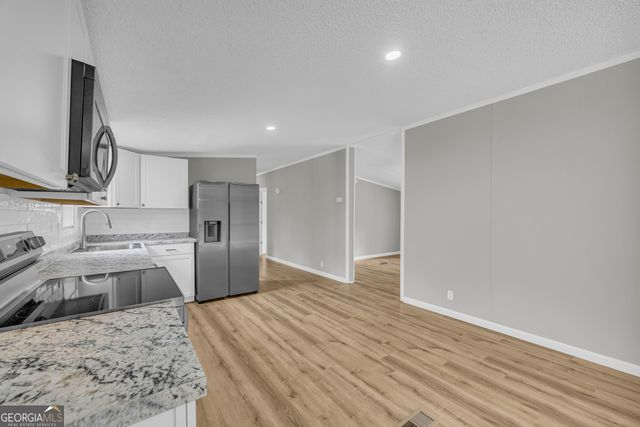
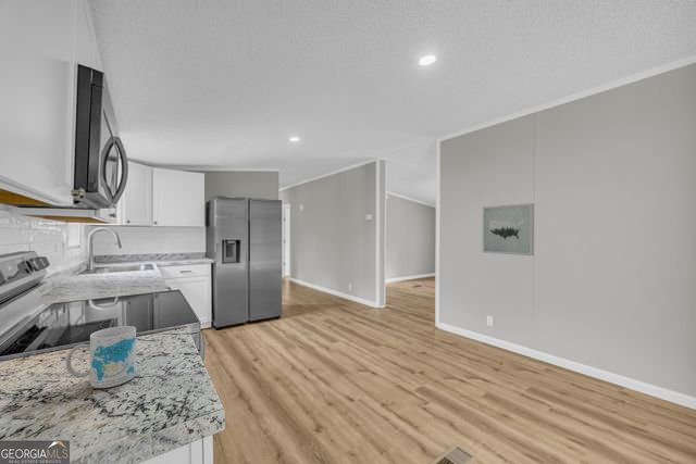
+ mug (102, 358)
+ wall art (506, 229)
